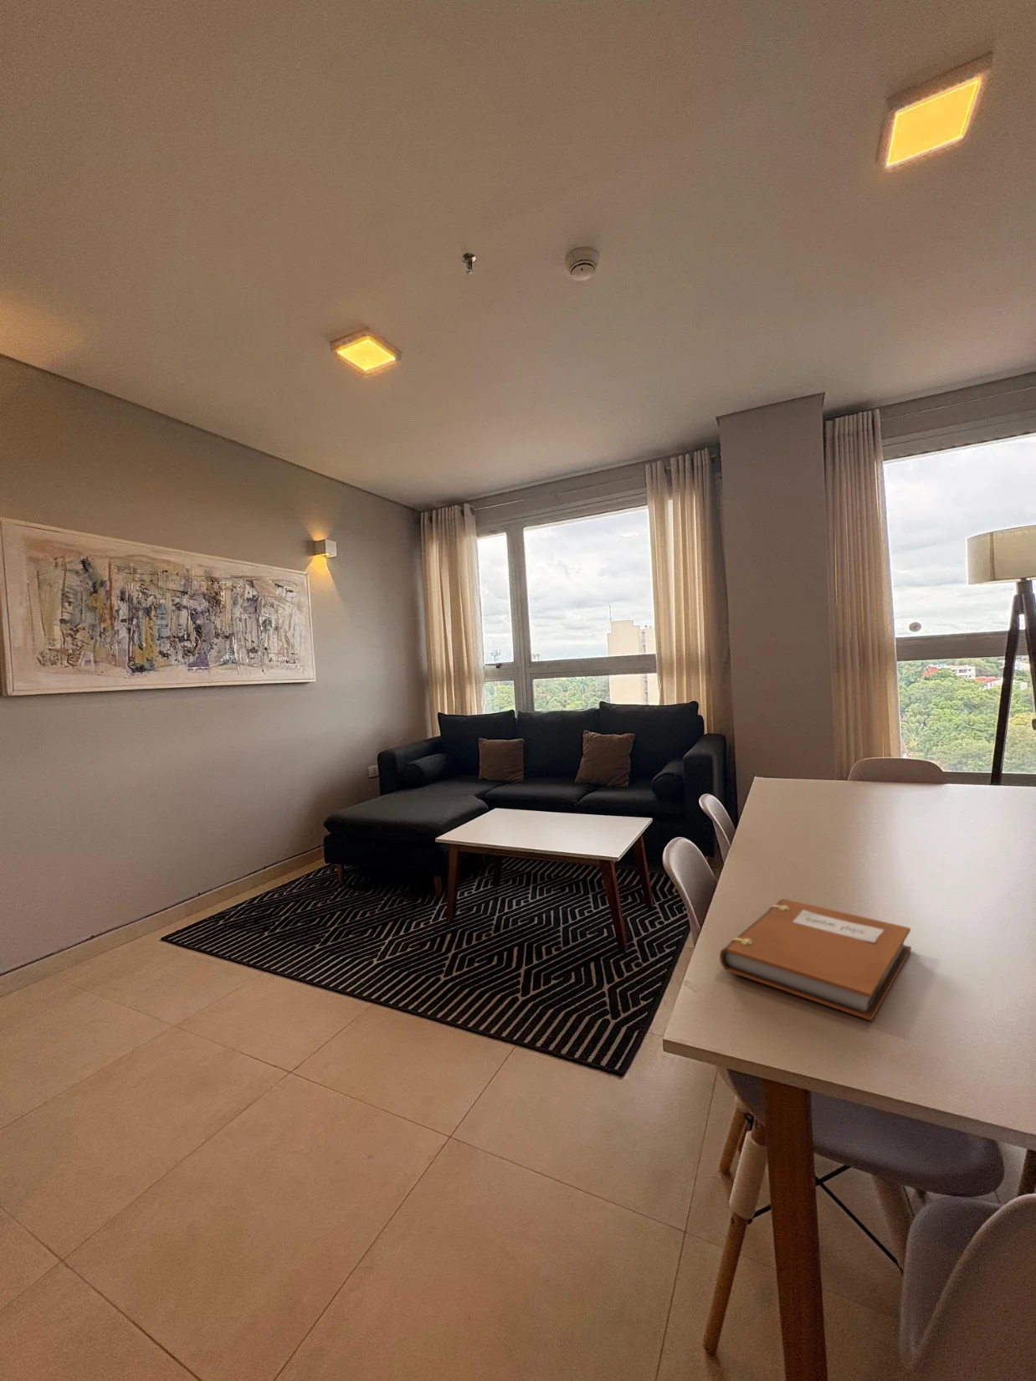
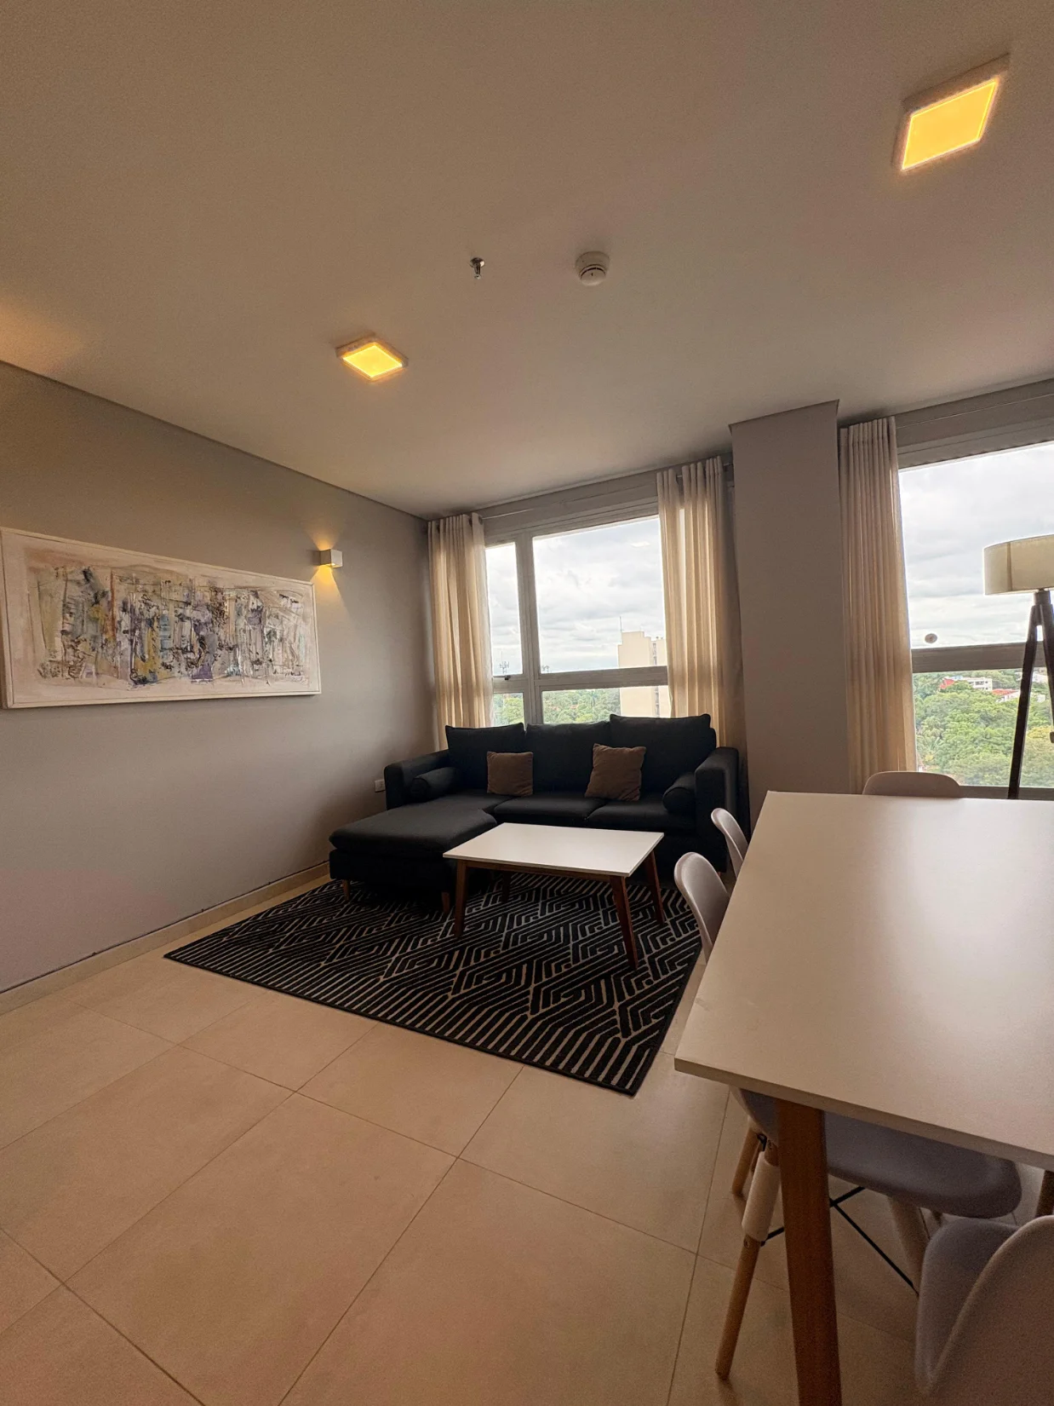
- notebook (817, 946)
